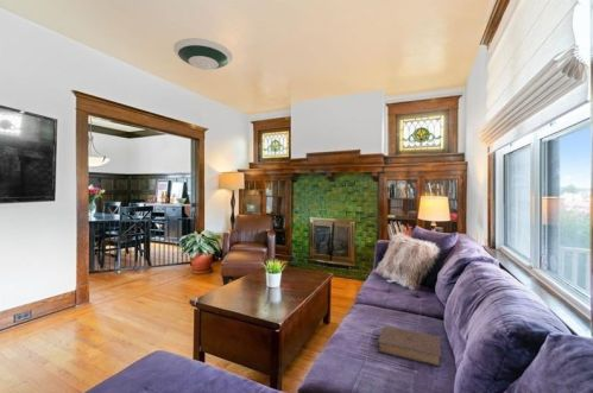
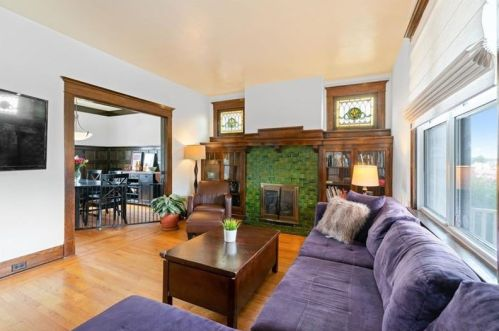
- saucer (203, 61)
- book (409, 343)
